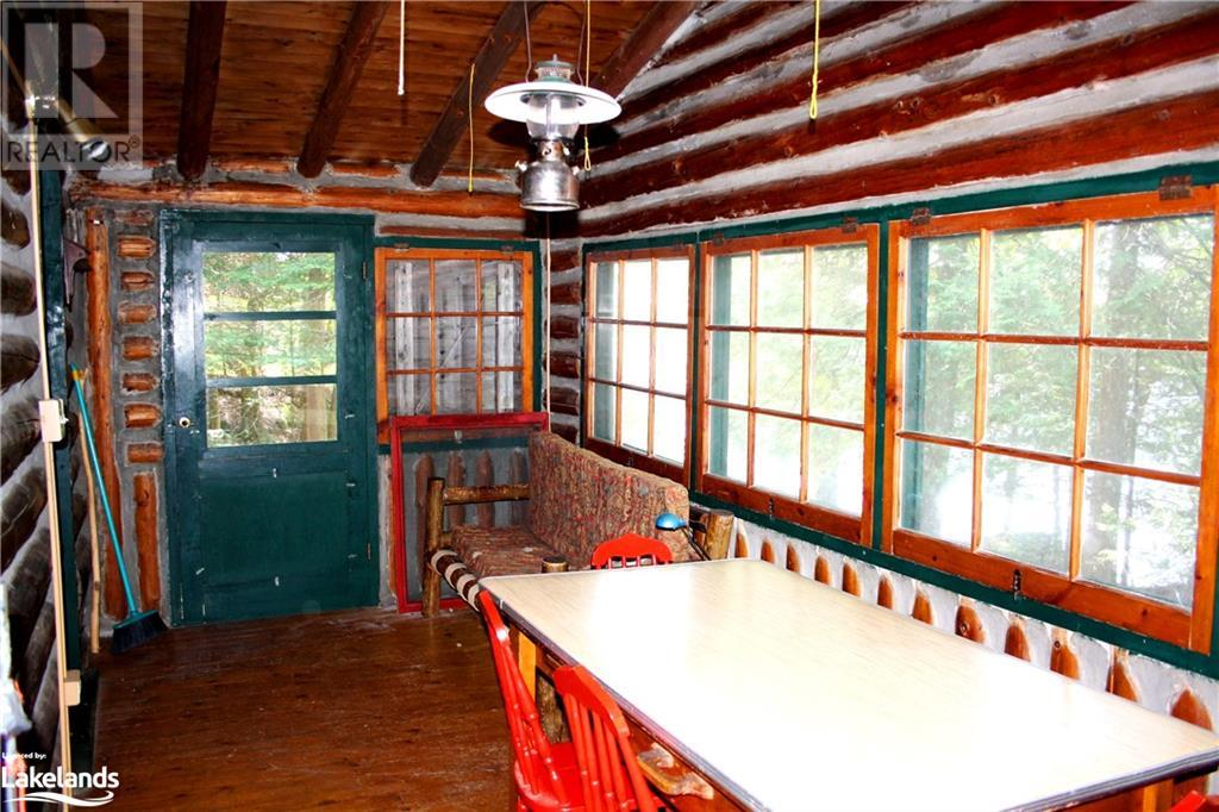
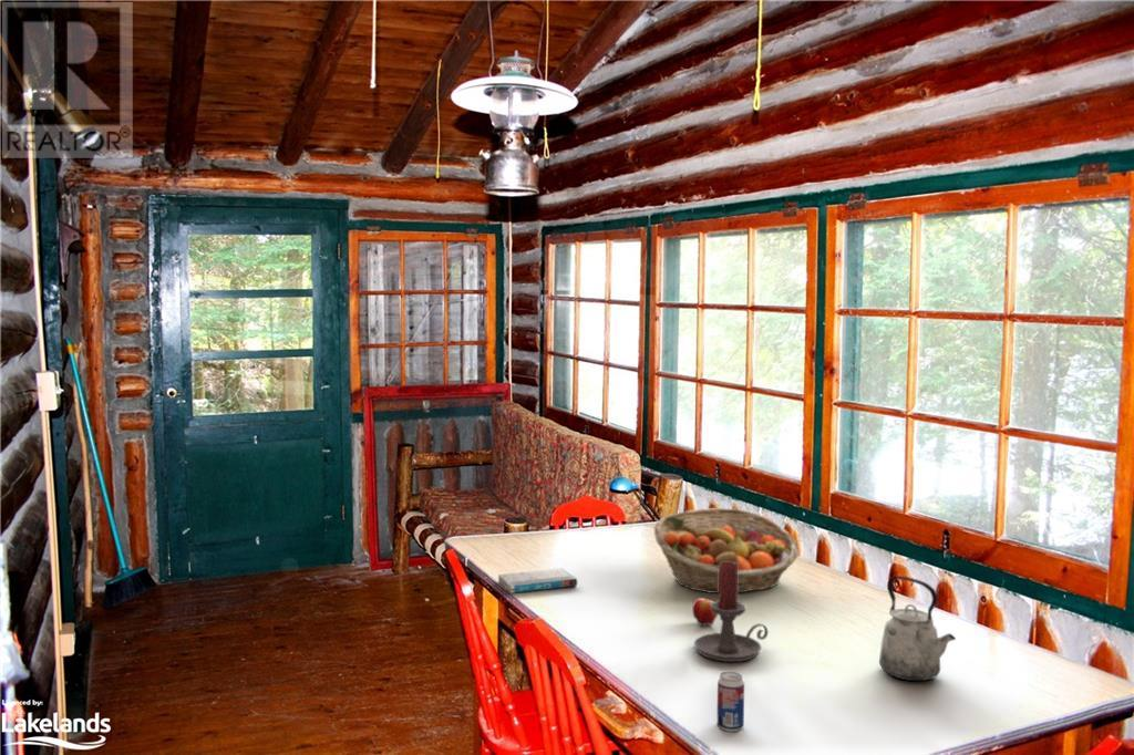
+ beverage can (730, 701)
+ apple (704, 611)
+ candle holder (735, 604)
+ book (537, 580)
+ fruit basket (724, 549)
+ kettle (919, 629)
